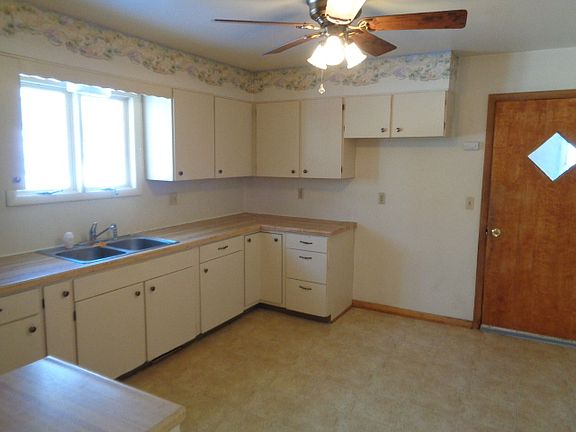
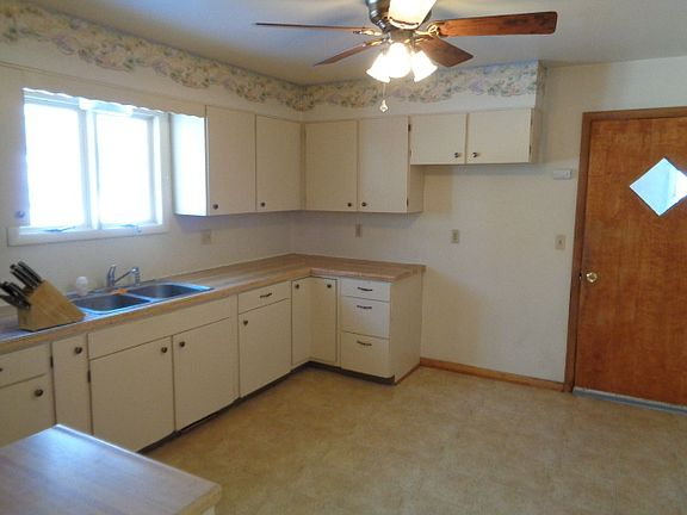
+ knife block (42, 292)
